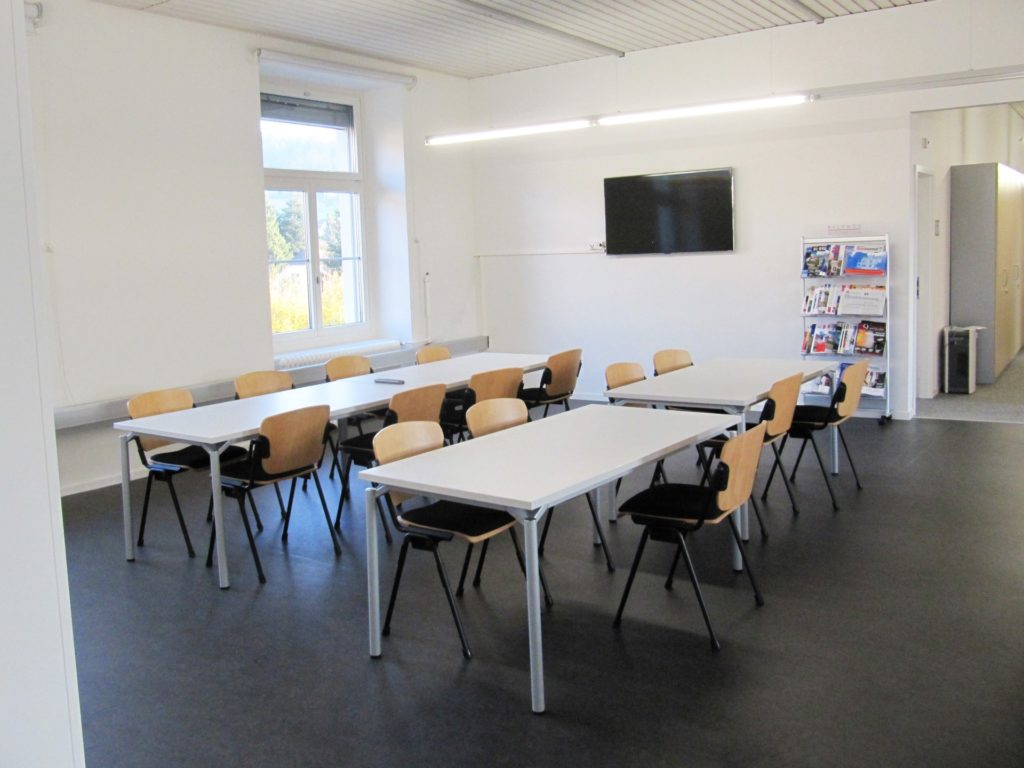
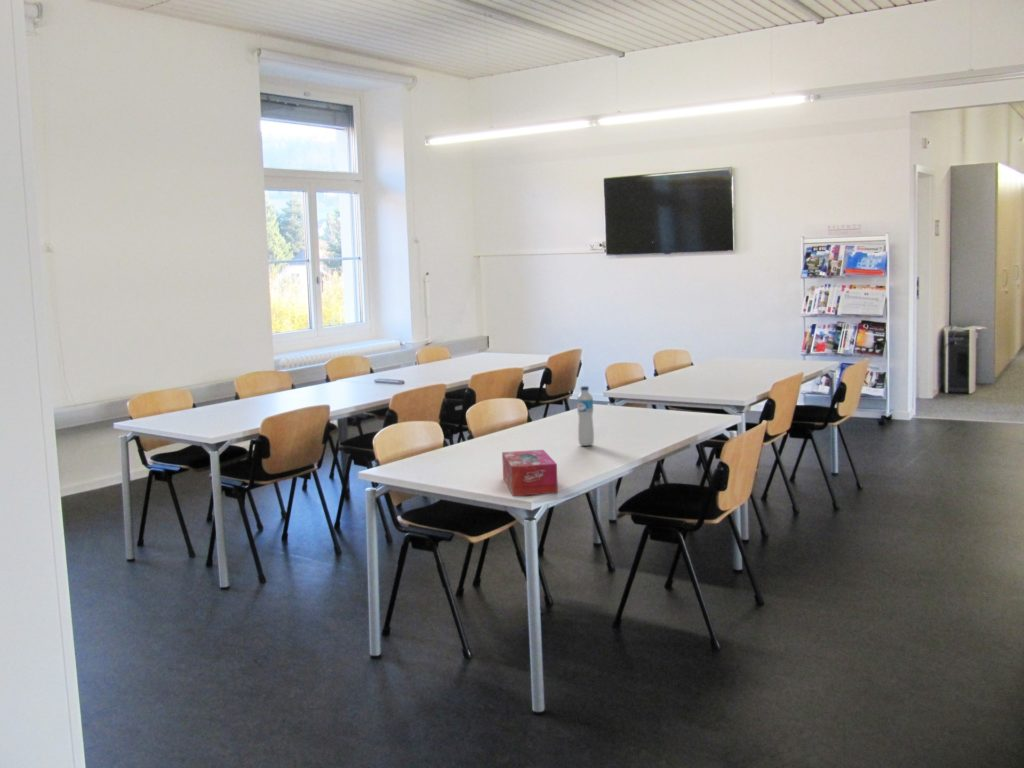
+ tissue box (528, 471)
+ water bottle (585, 416)
